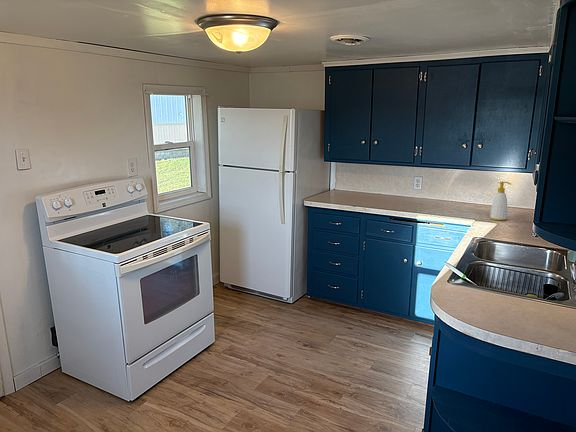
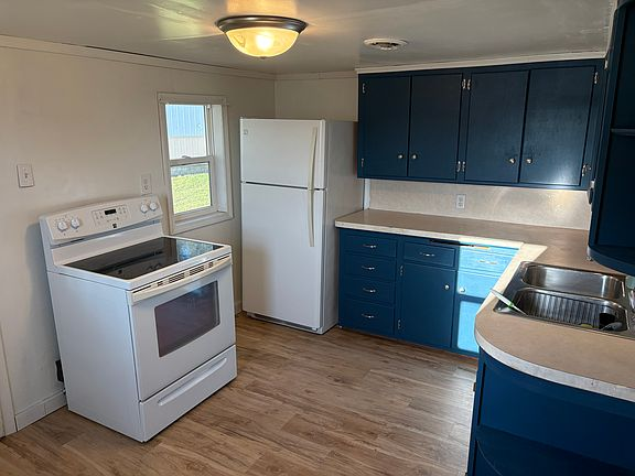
- soap bottle (500, 200)
